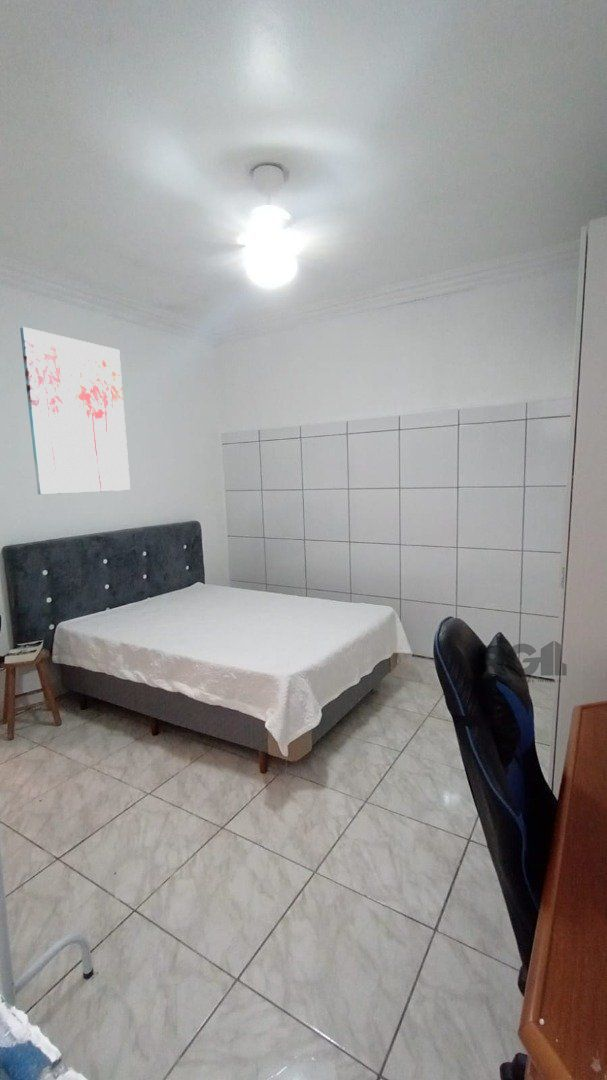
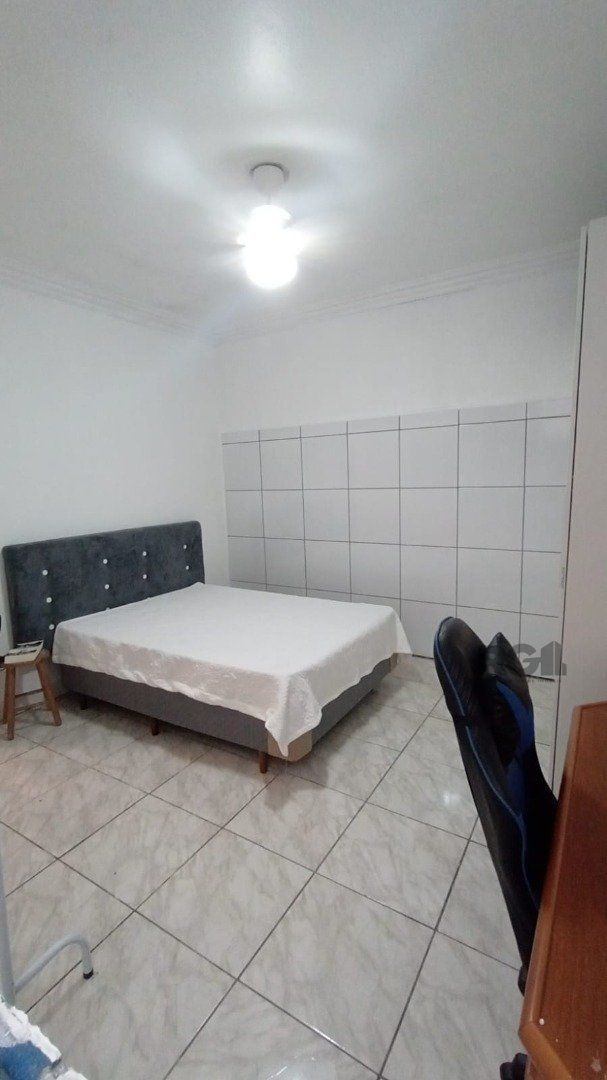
- wall art (81, 417)
